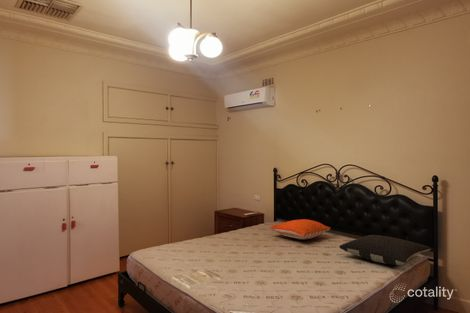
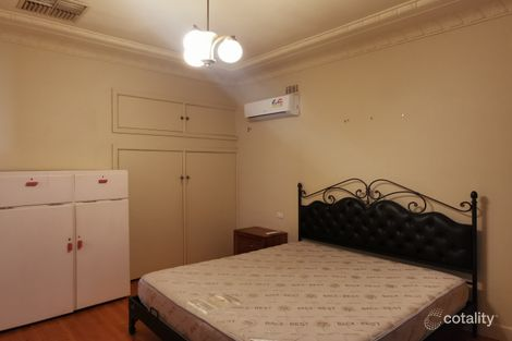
- pillow (384, 247)
- pillow (299, 228)
